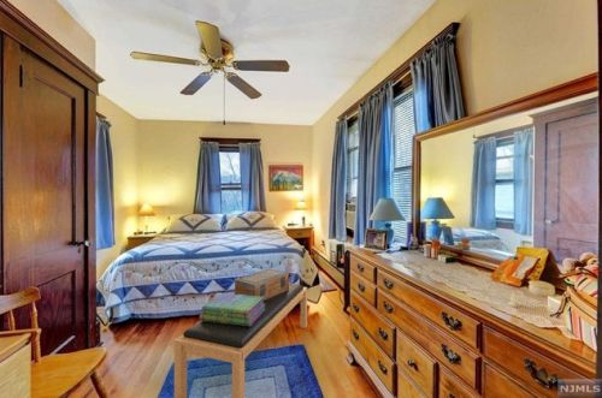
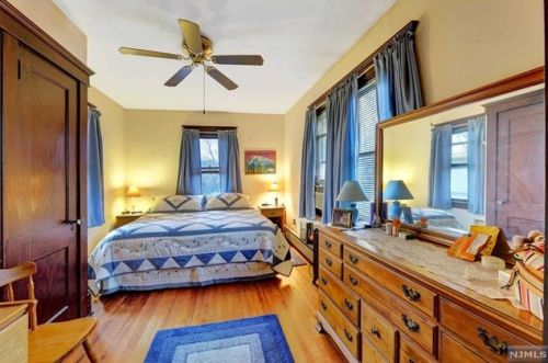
- bench (255, 328)
- stack of books (234, 308)
- decorative box (262, 284)
